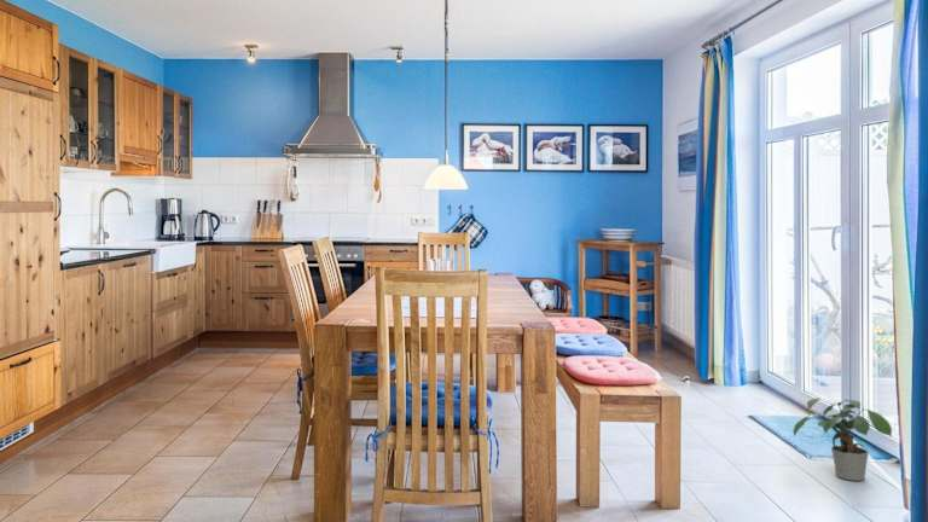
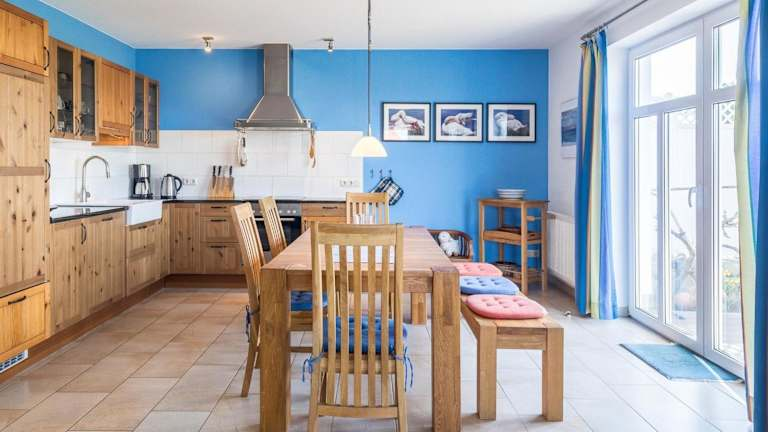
- potted plant (837, 436)
